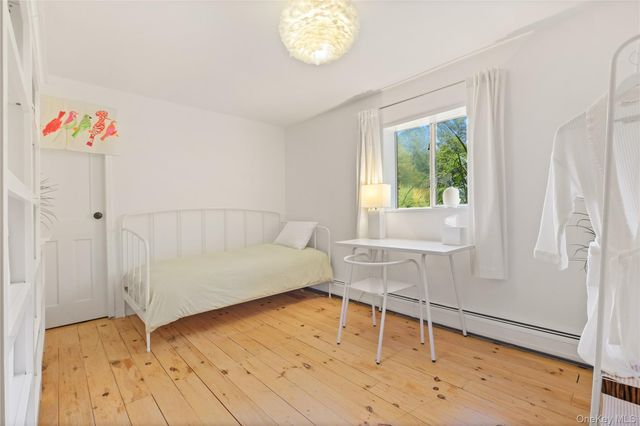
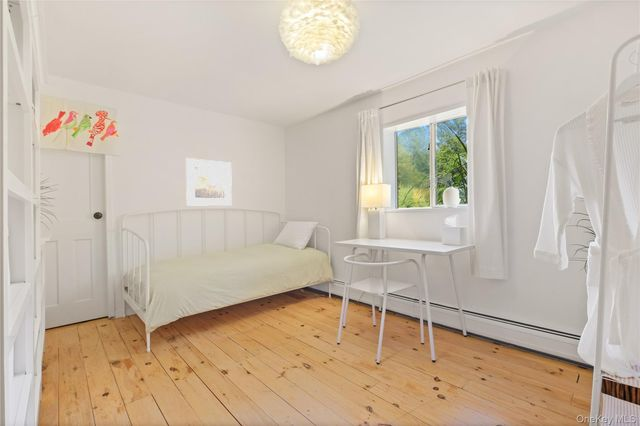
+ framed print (210, 183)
